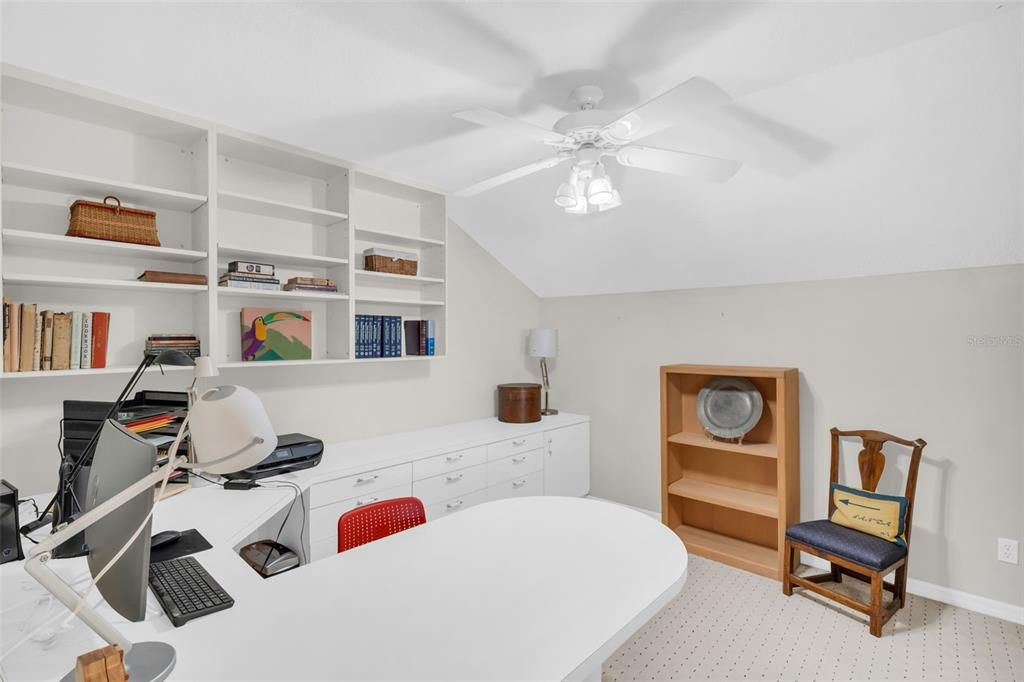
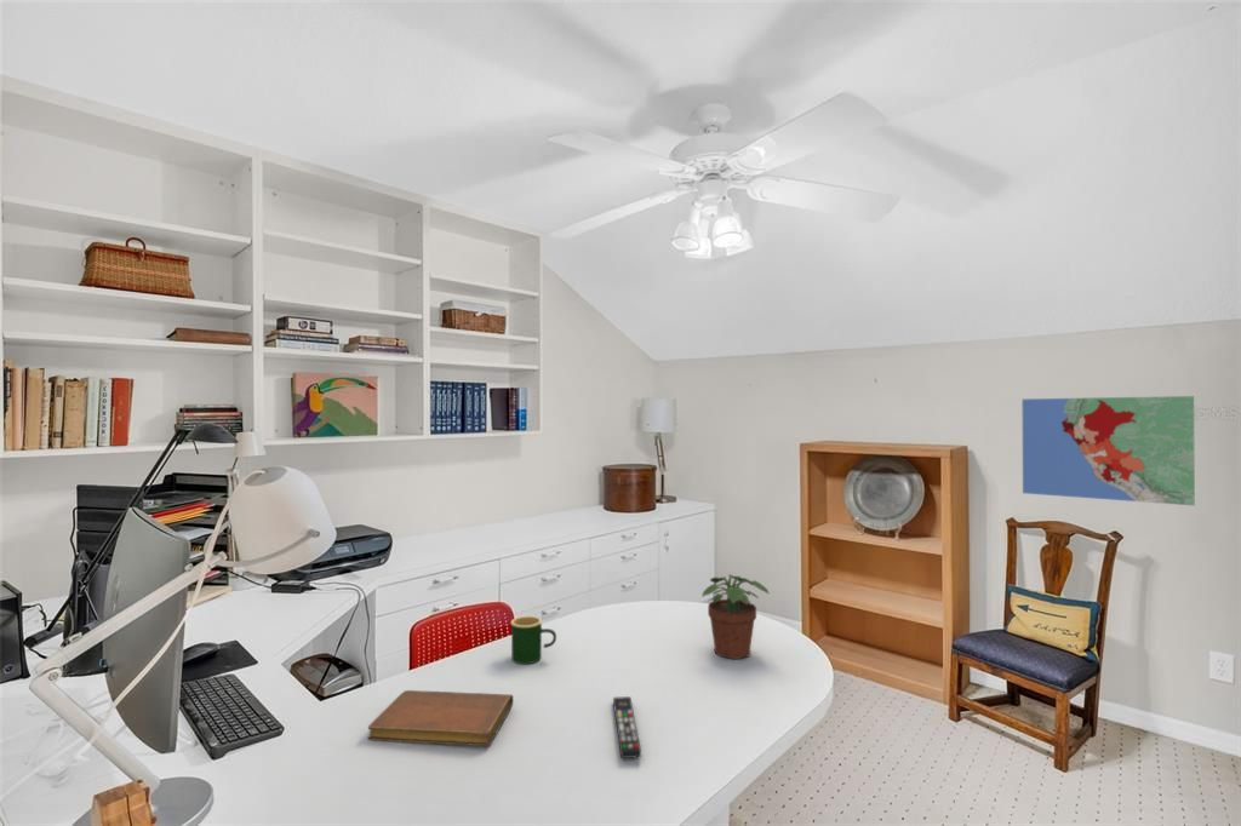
+ map (1102, 448)
+ potted plant (733, 616)
+ mug (533, 639)
+ remote control (625, 724)
+ notebook (444, 715)
